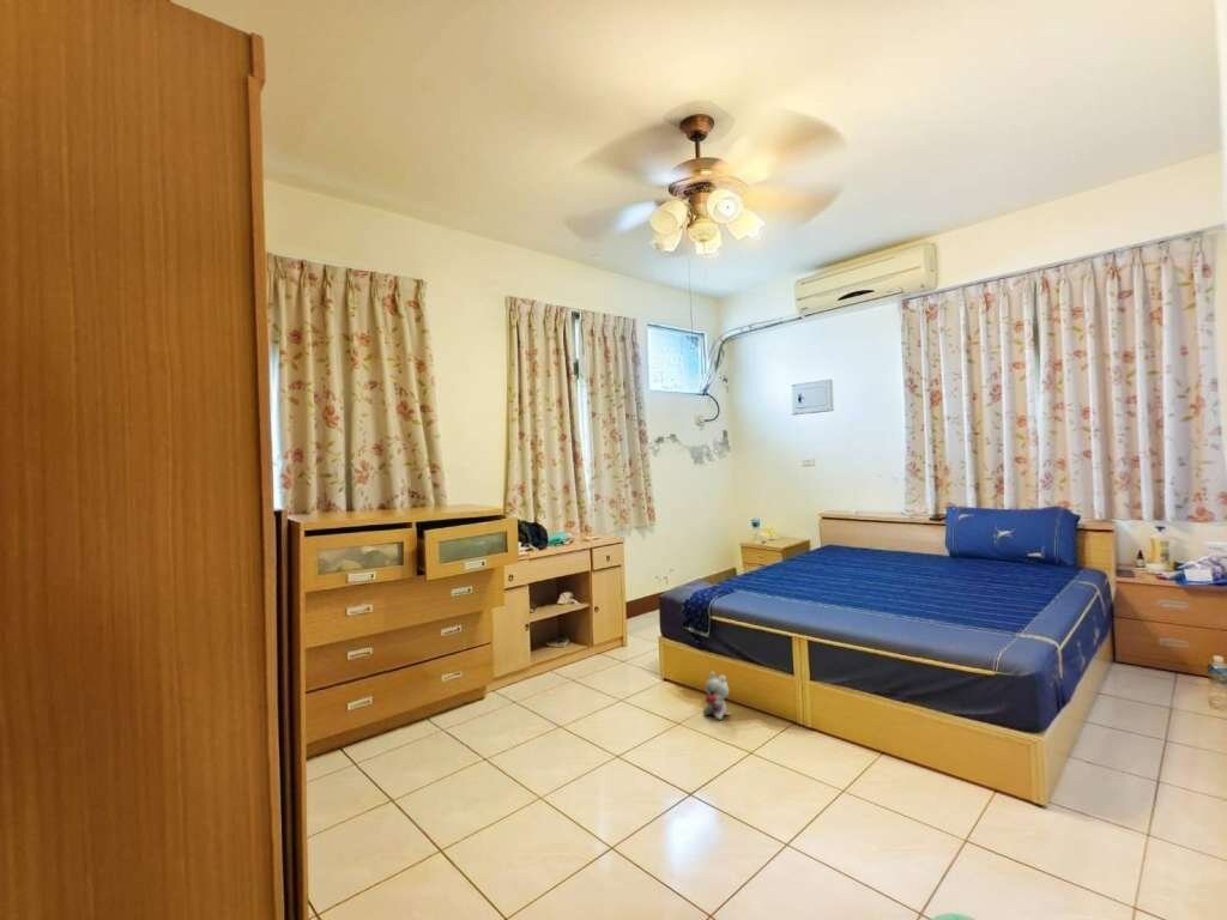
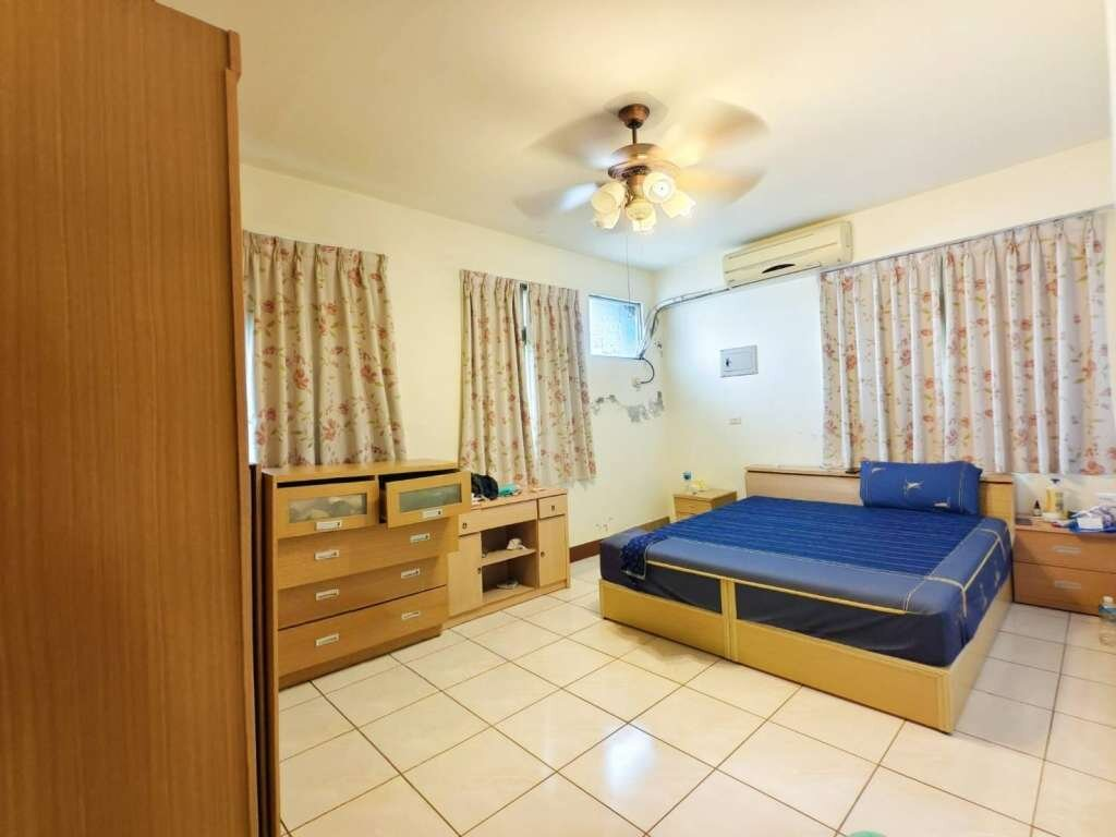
- plush toy (717, 694)
